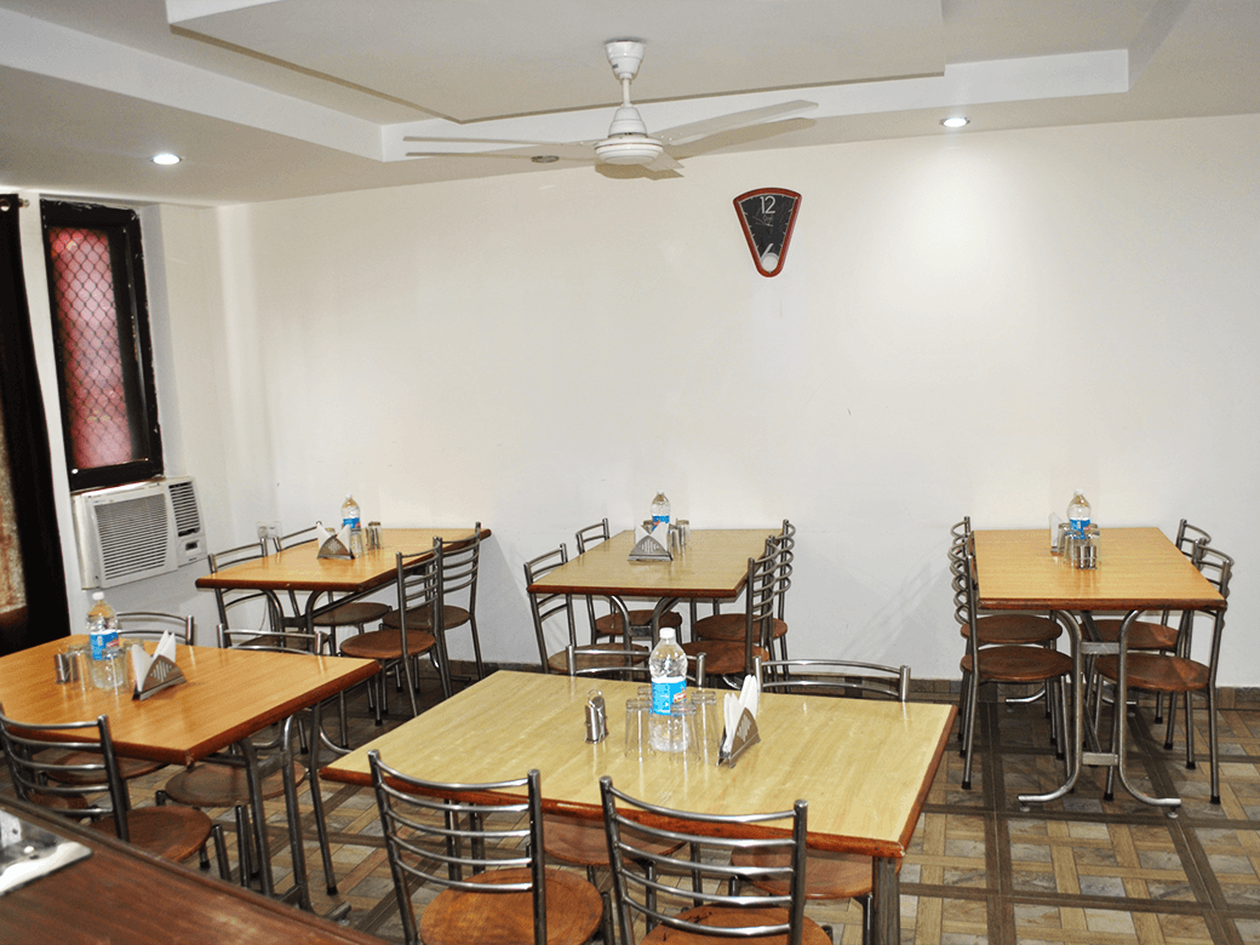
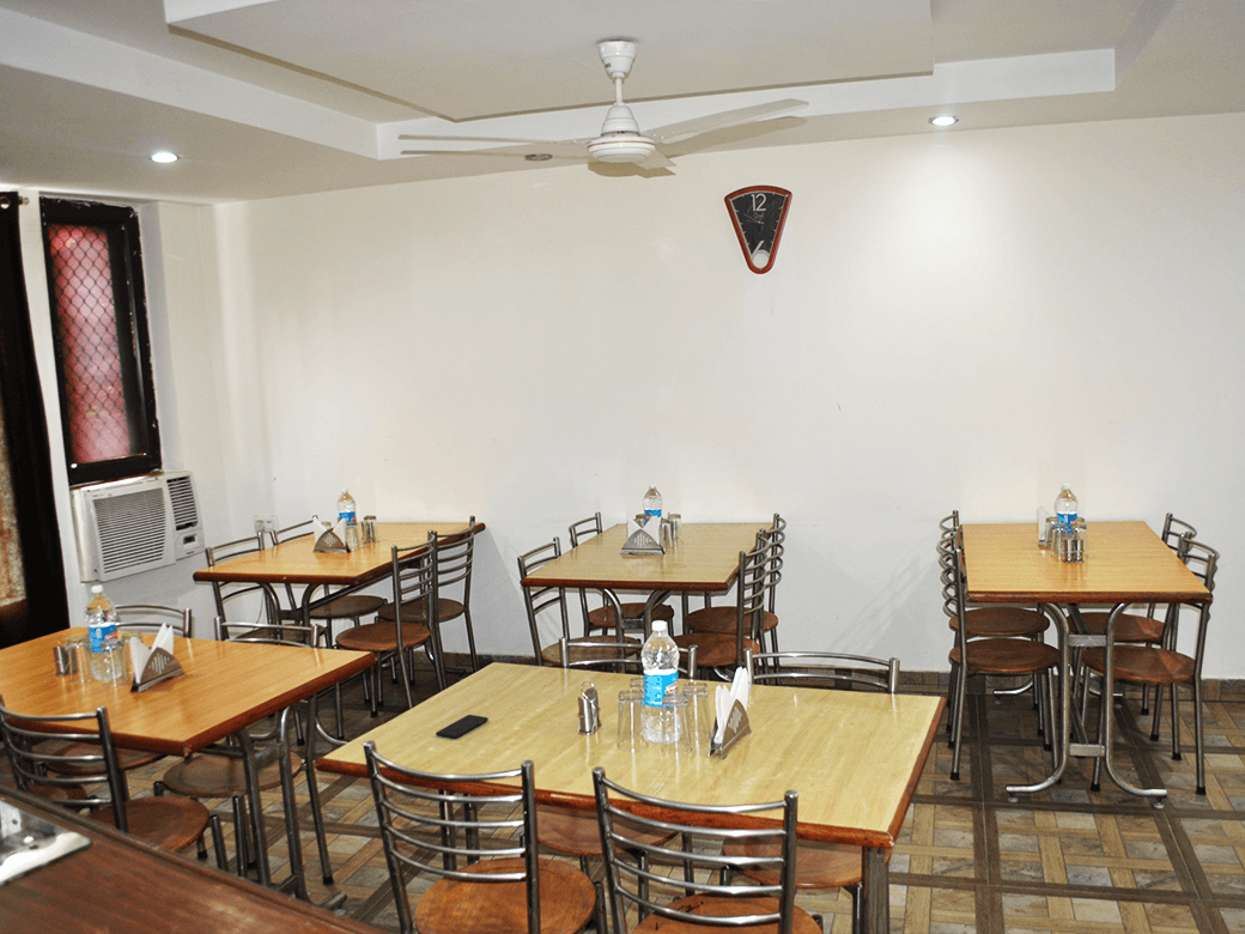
+ smartphone (462, 726)
